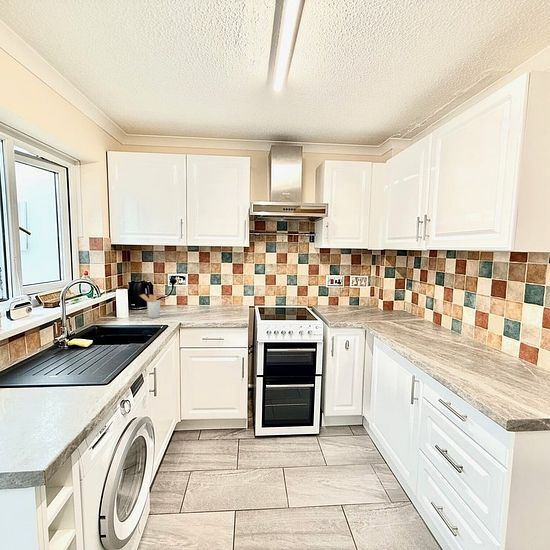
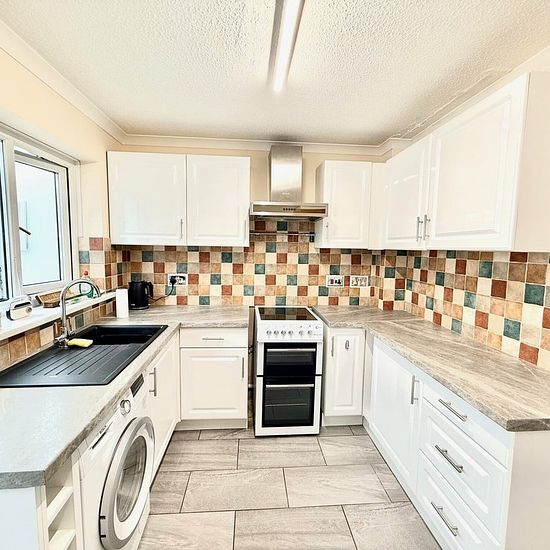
- utensil holder (150, 305)
